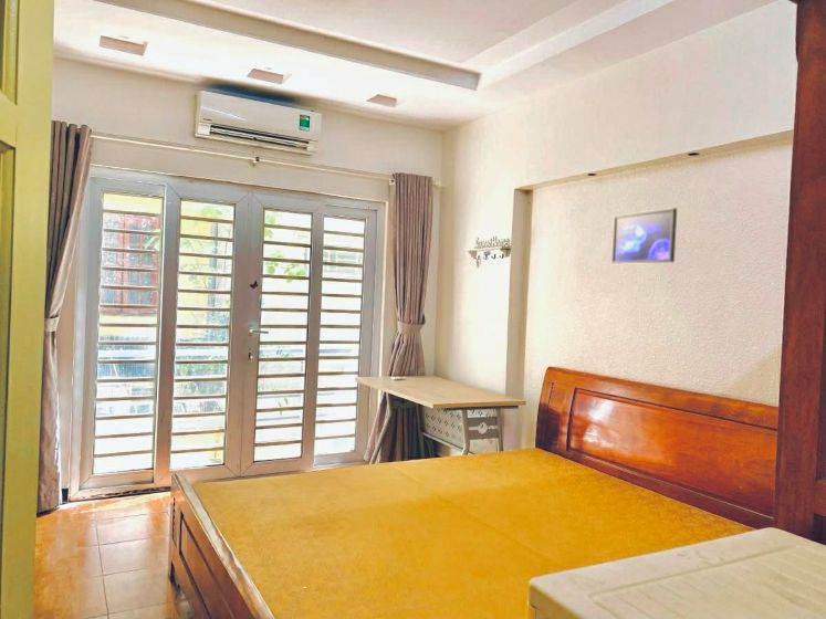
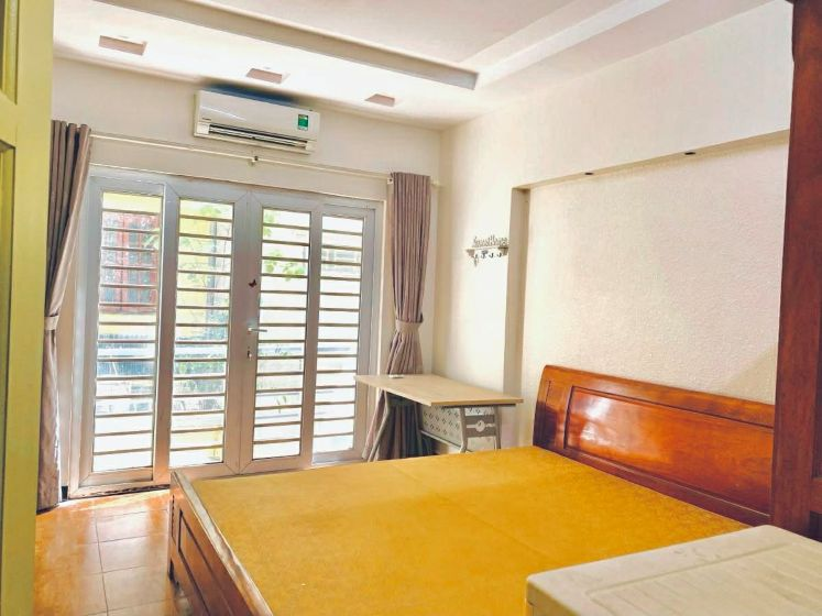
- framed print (641, 238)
